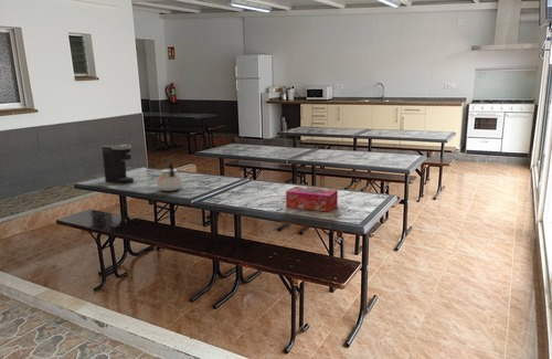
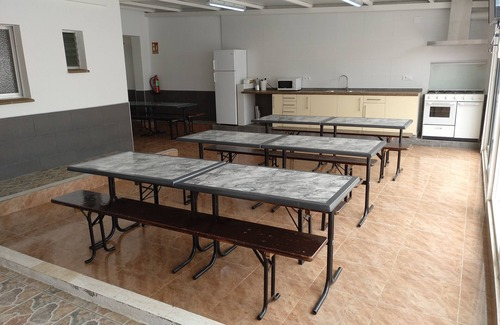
- tissue box (311, 198)
- coffee maker (117, 162)
- kettle (169, 175)
